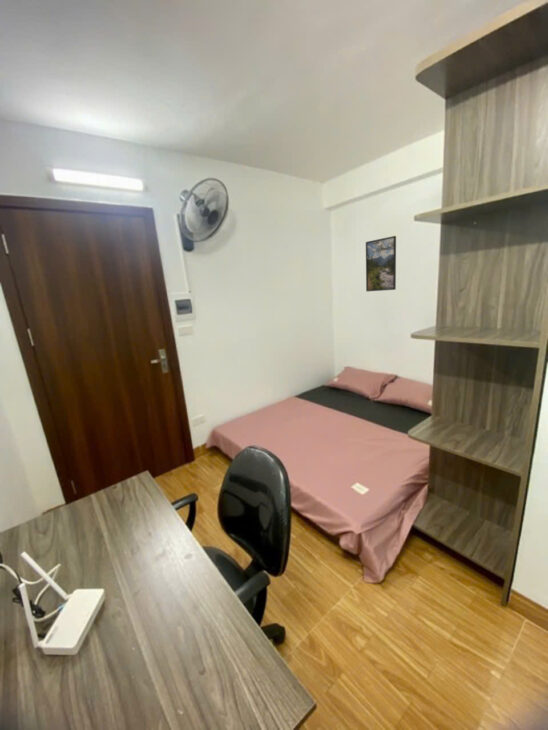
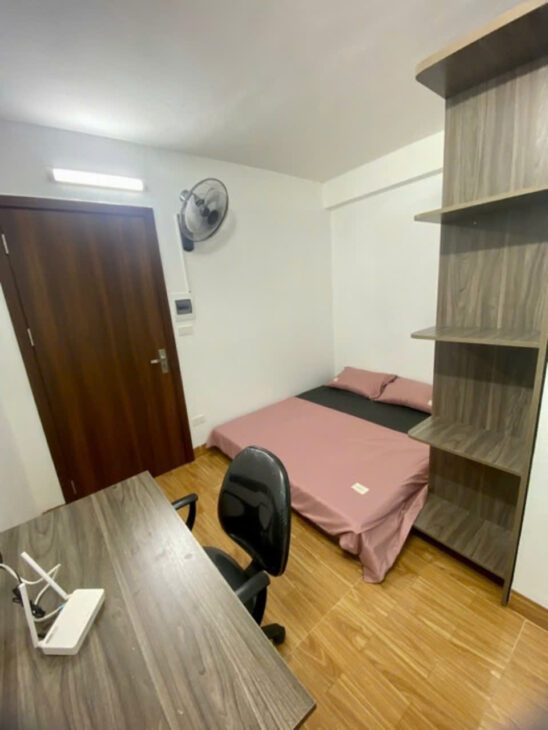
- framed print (380, 265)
